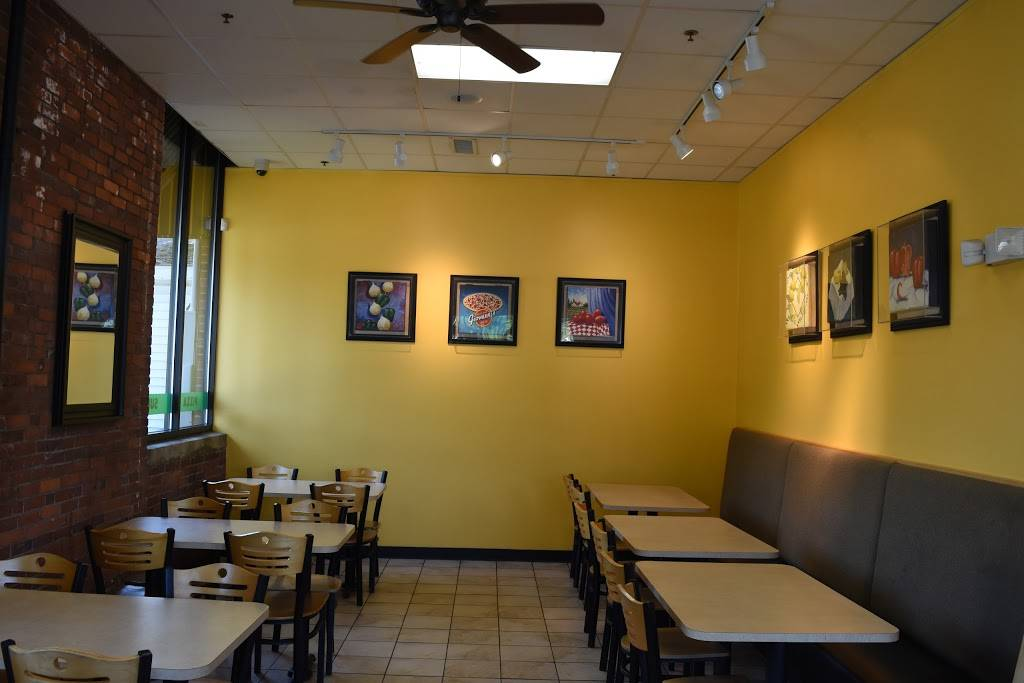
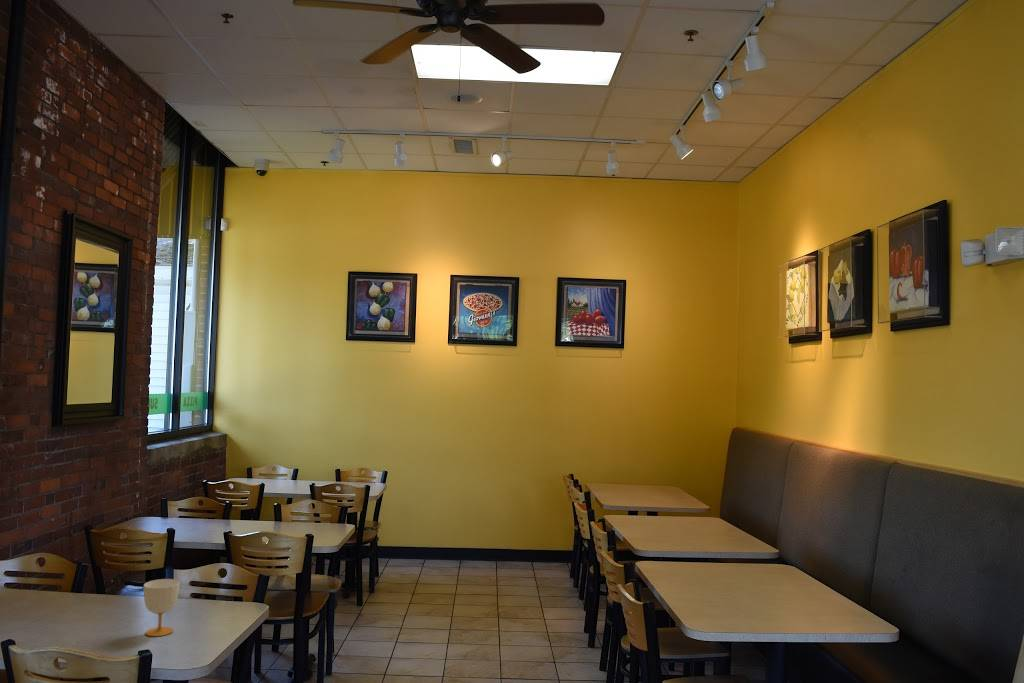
+ cup (160, 607)
